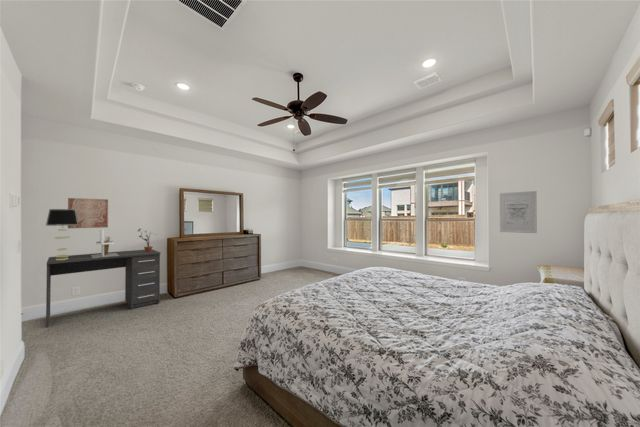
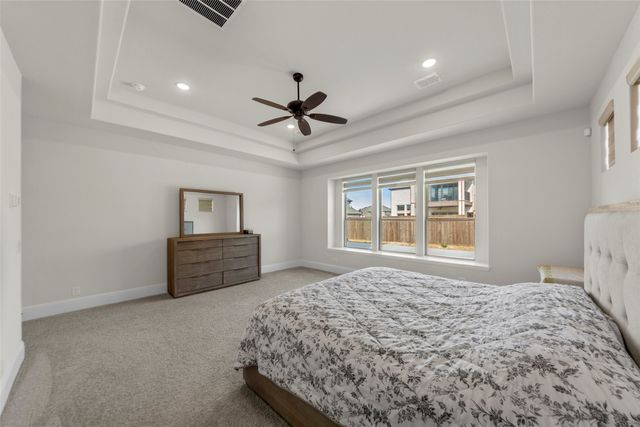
- wall art (517, 212)
- potted plant (146, 239)
- desk (103, 269)
- letter holder (105, 241)
- wall art (88, 213)
- table lamp (62, 237)
